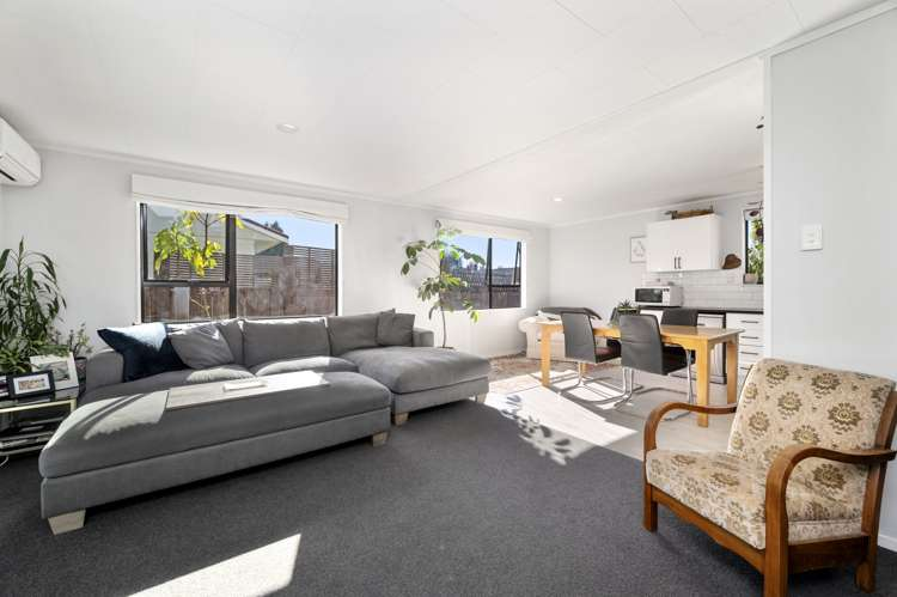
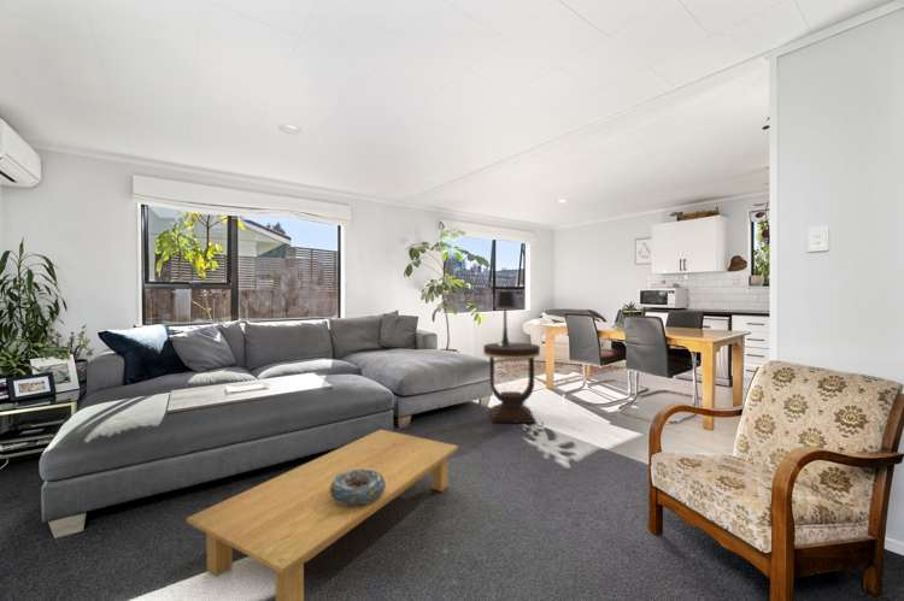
+ side table (511, 391)
+ table lamp (505, 318)
+ decorative bowl (358, 484)
+ coffee table (348, 505)
